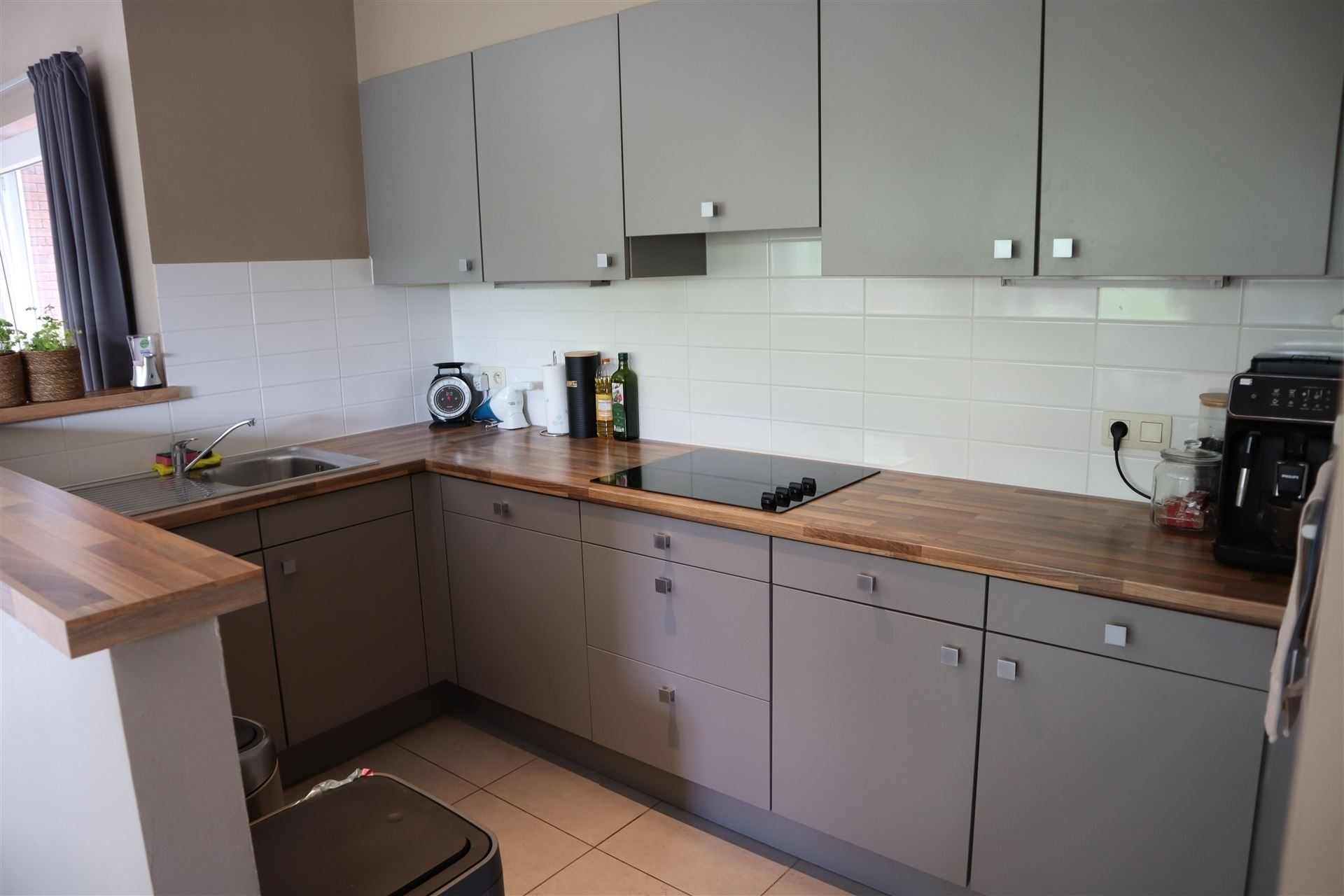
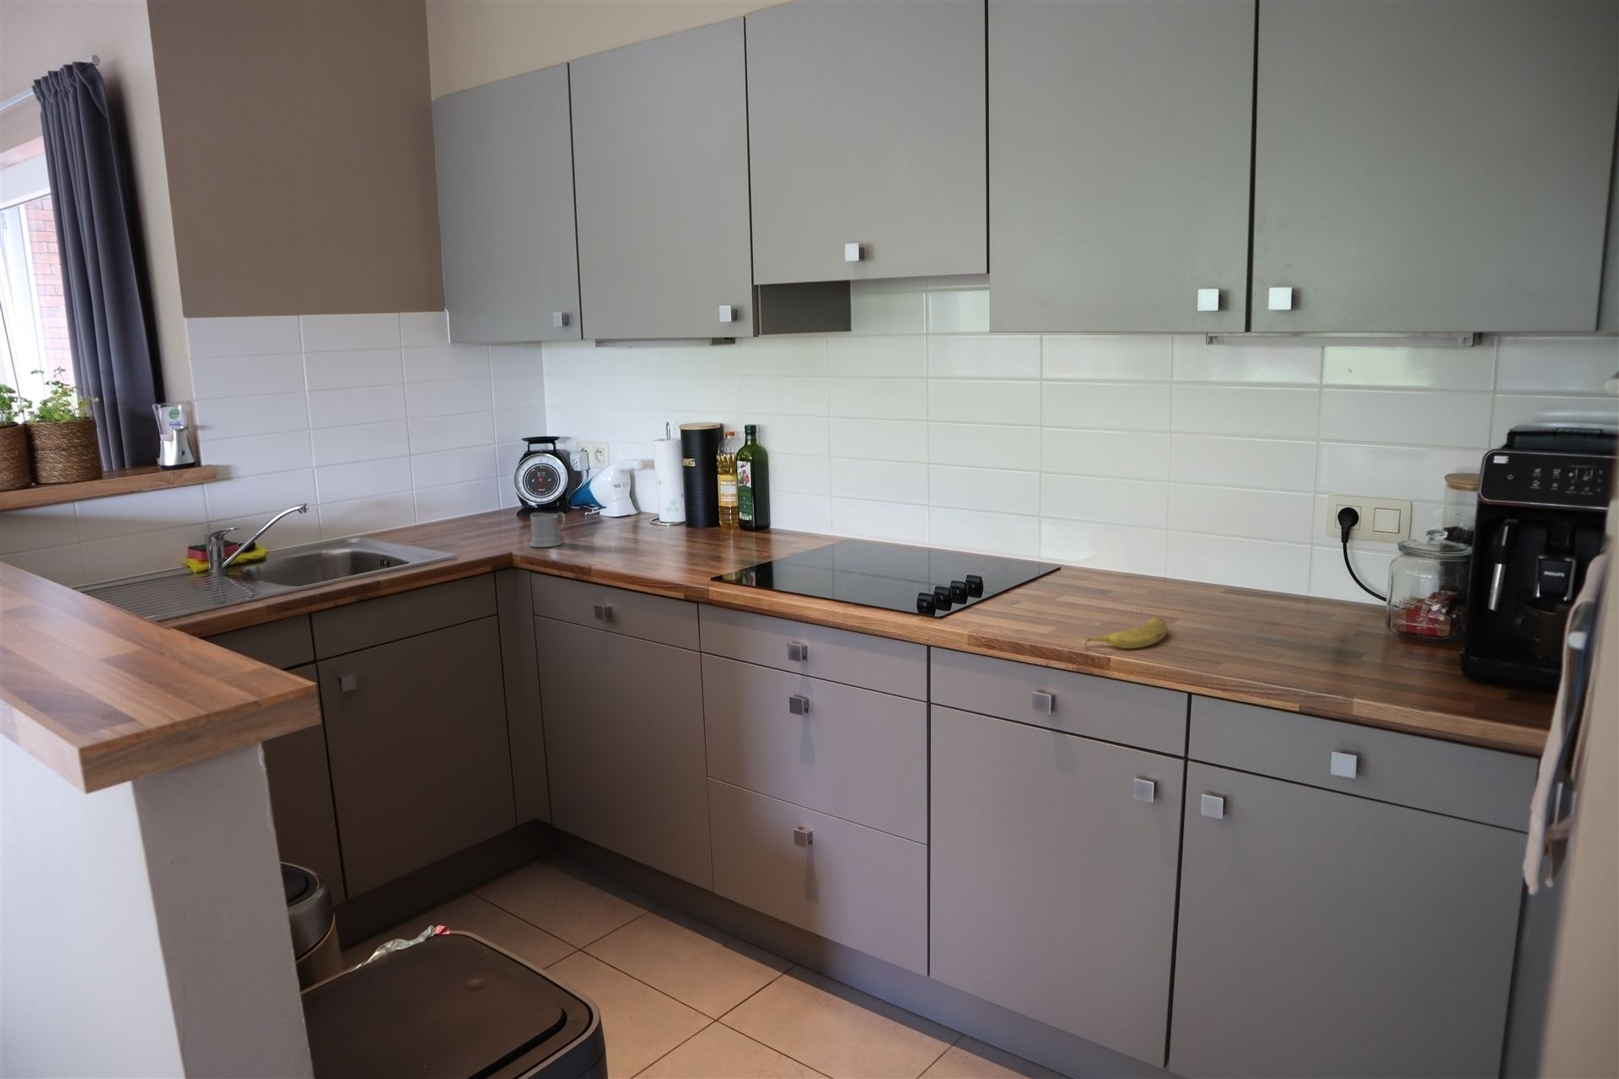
+ fruit (1134, 631)
+ mug (549, 527)
